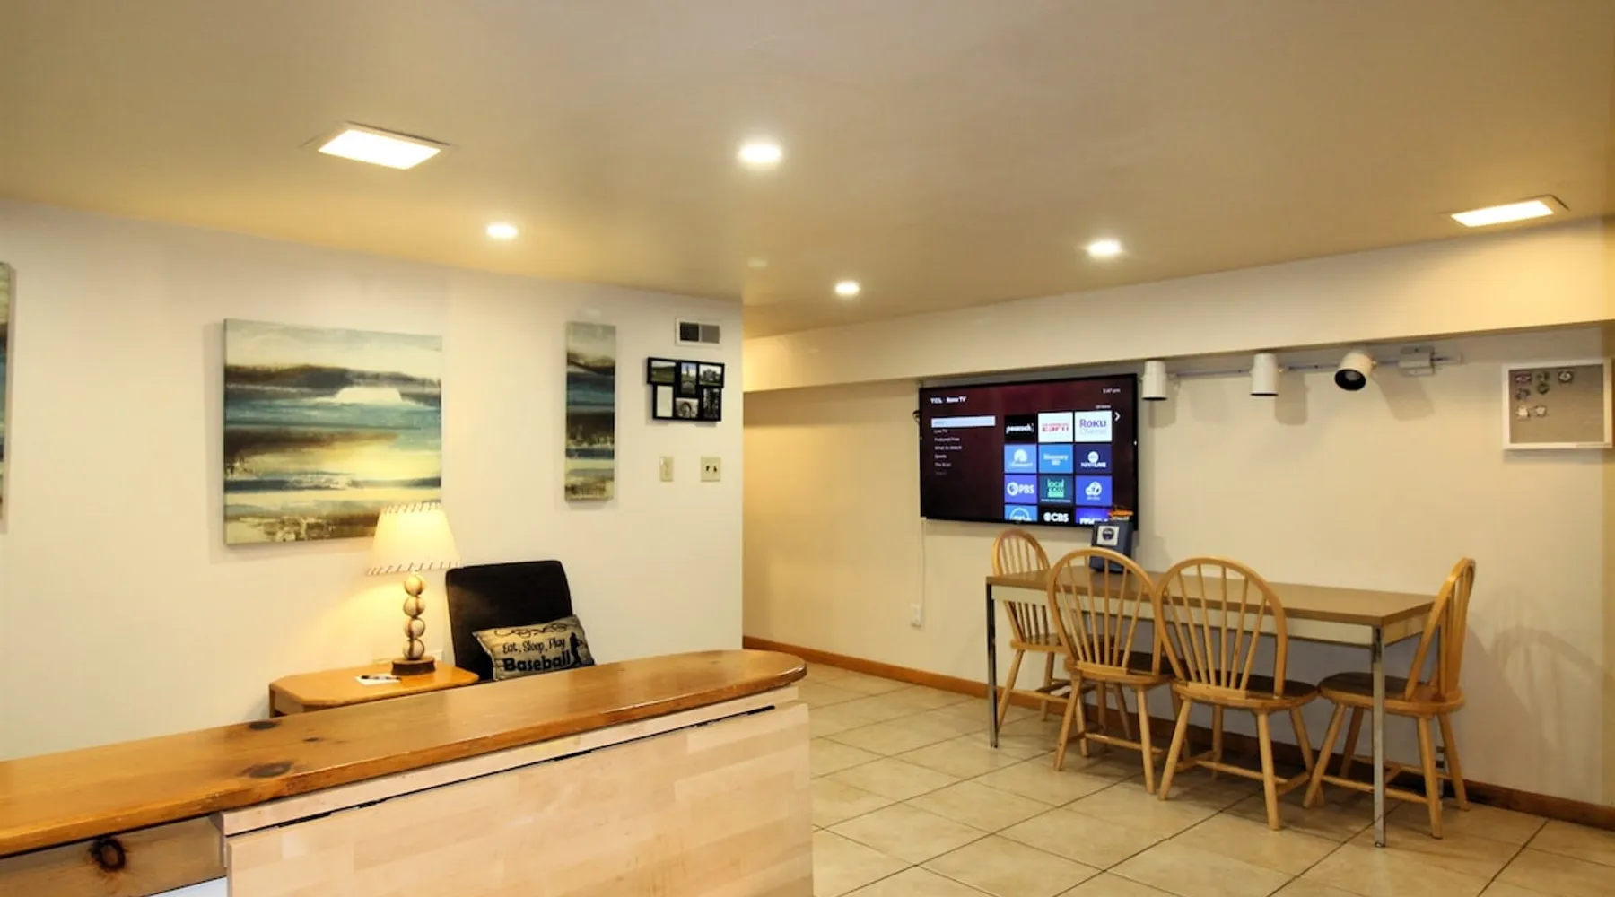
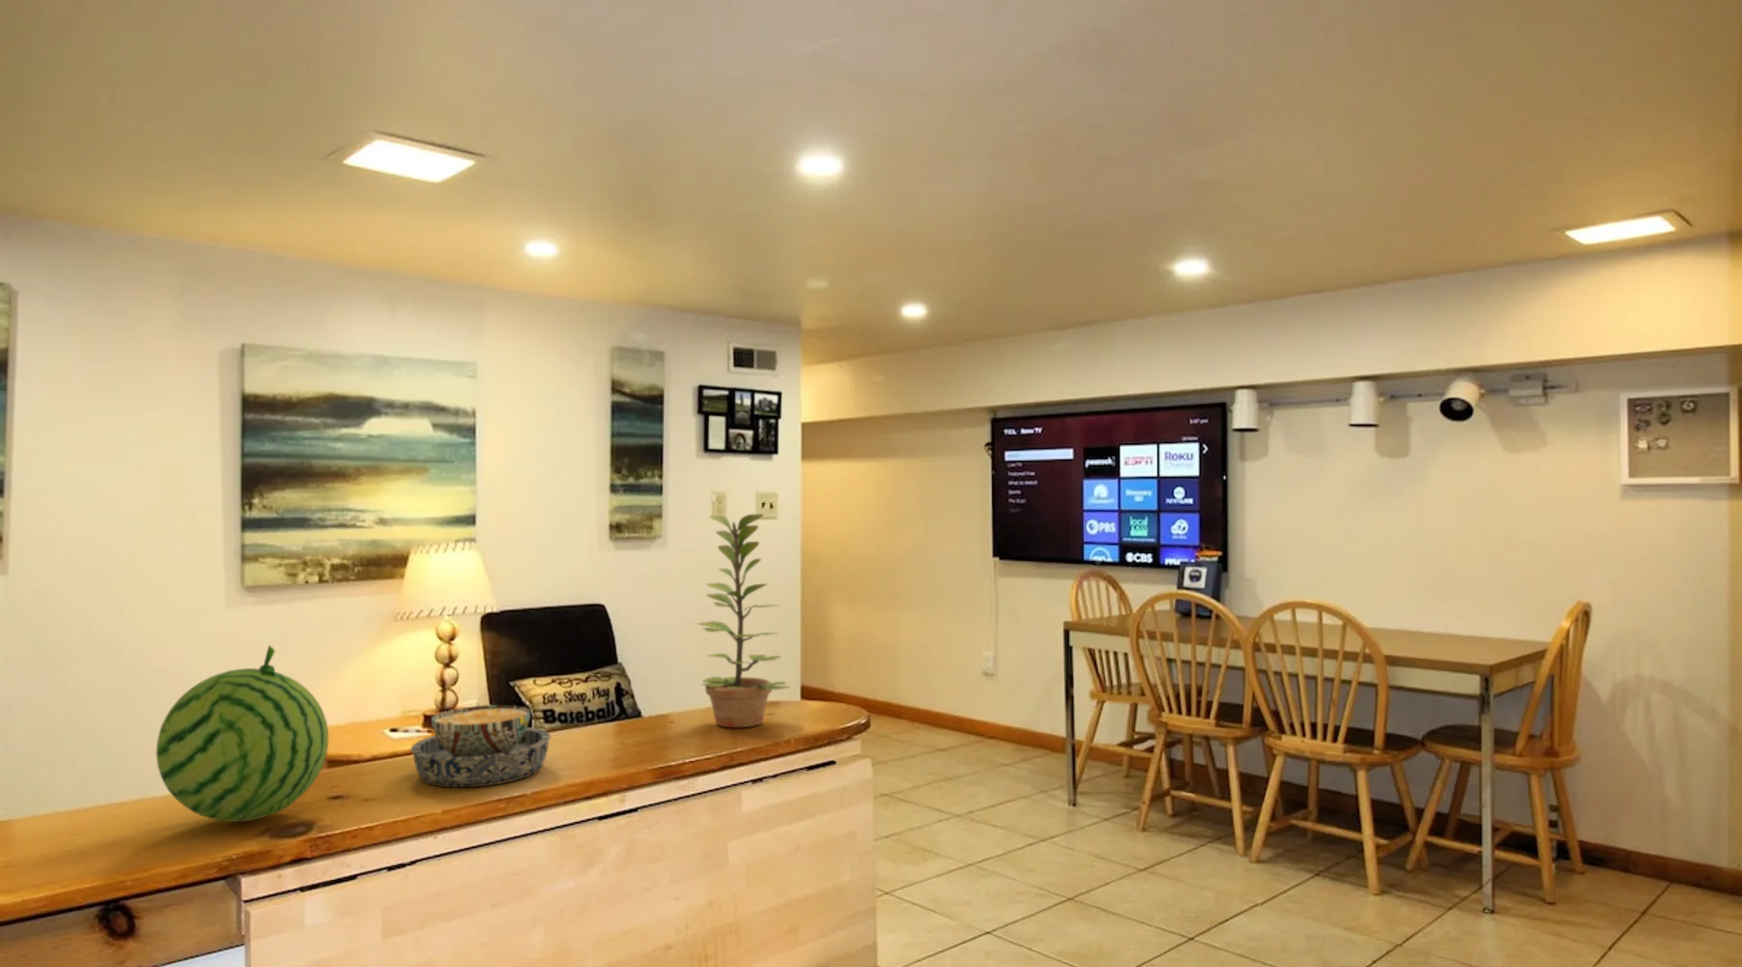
+ plant (744, 619)
+ fruit (244, 732)
+ bowl (481, 743)
